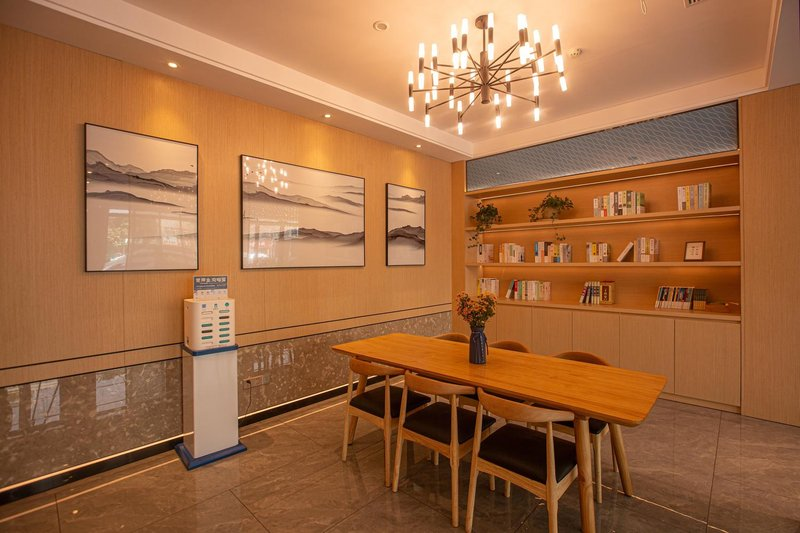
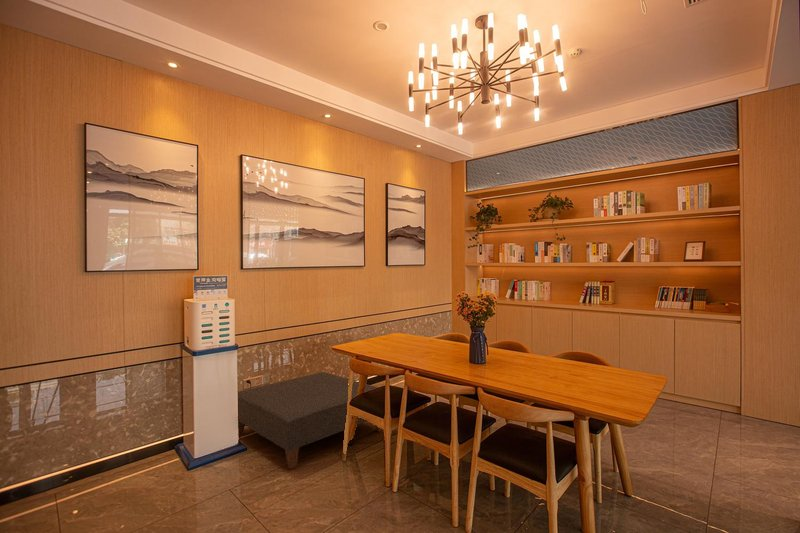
+ ottoman (309, 411)
